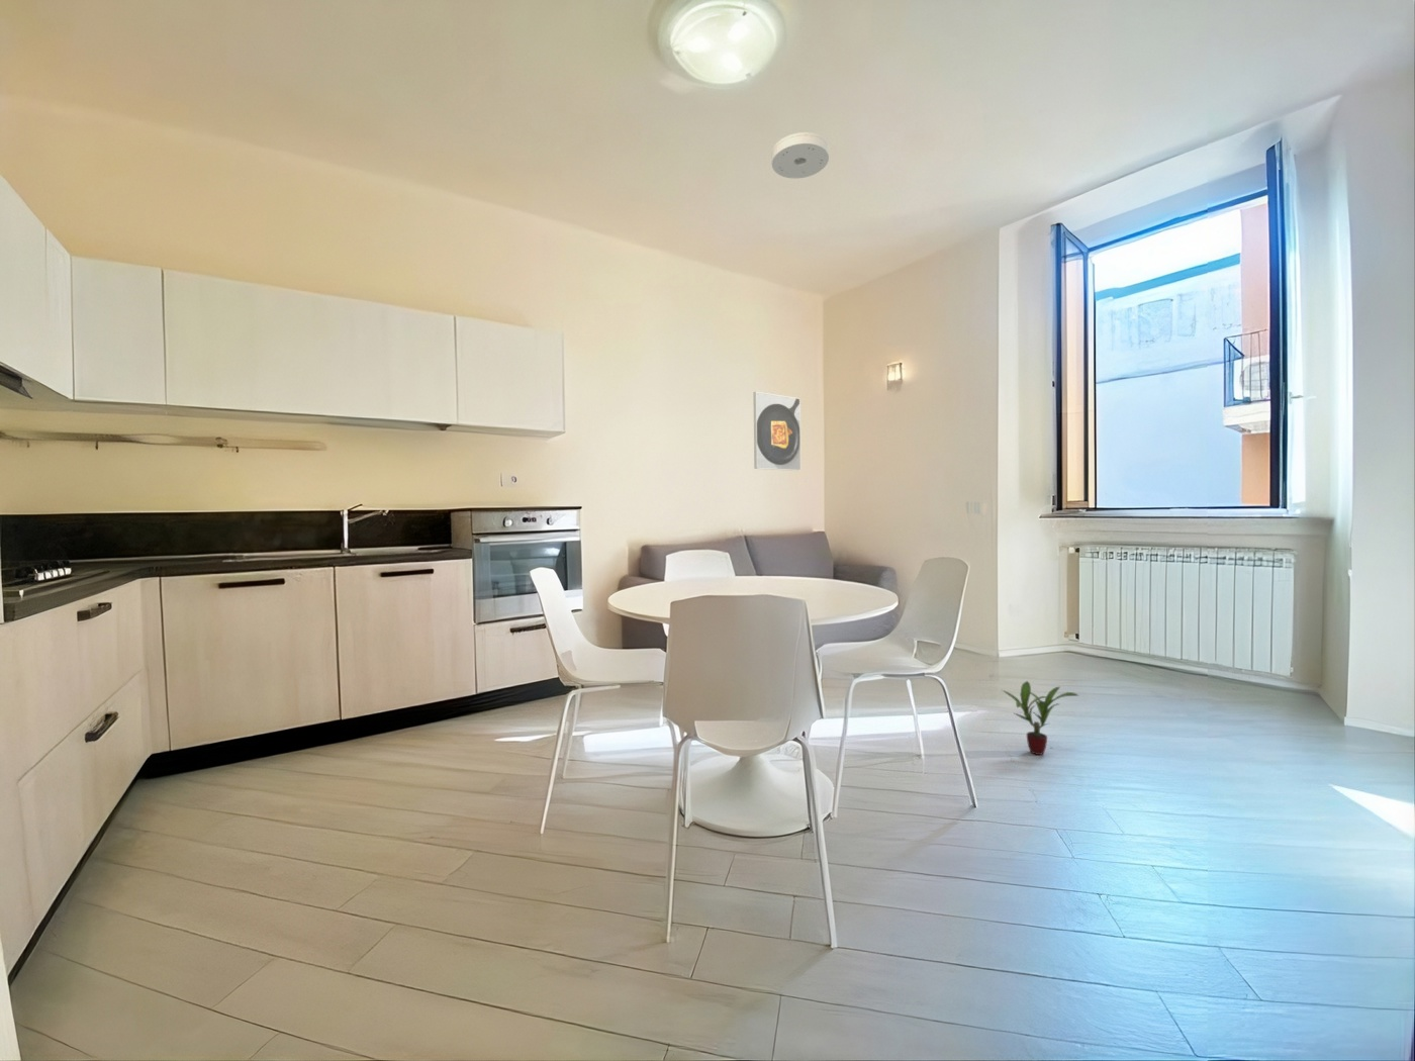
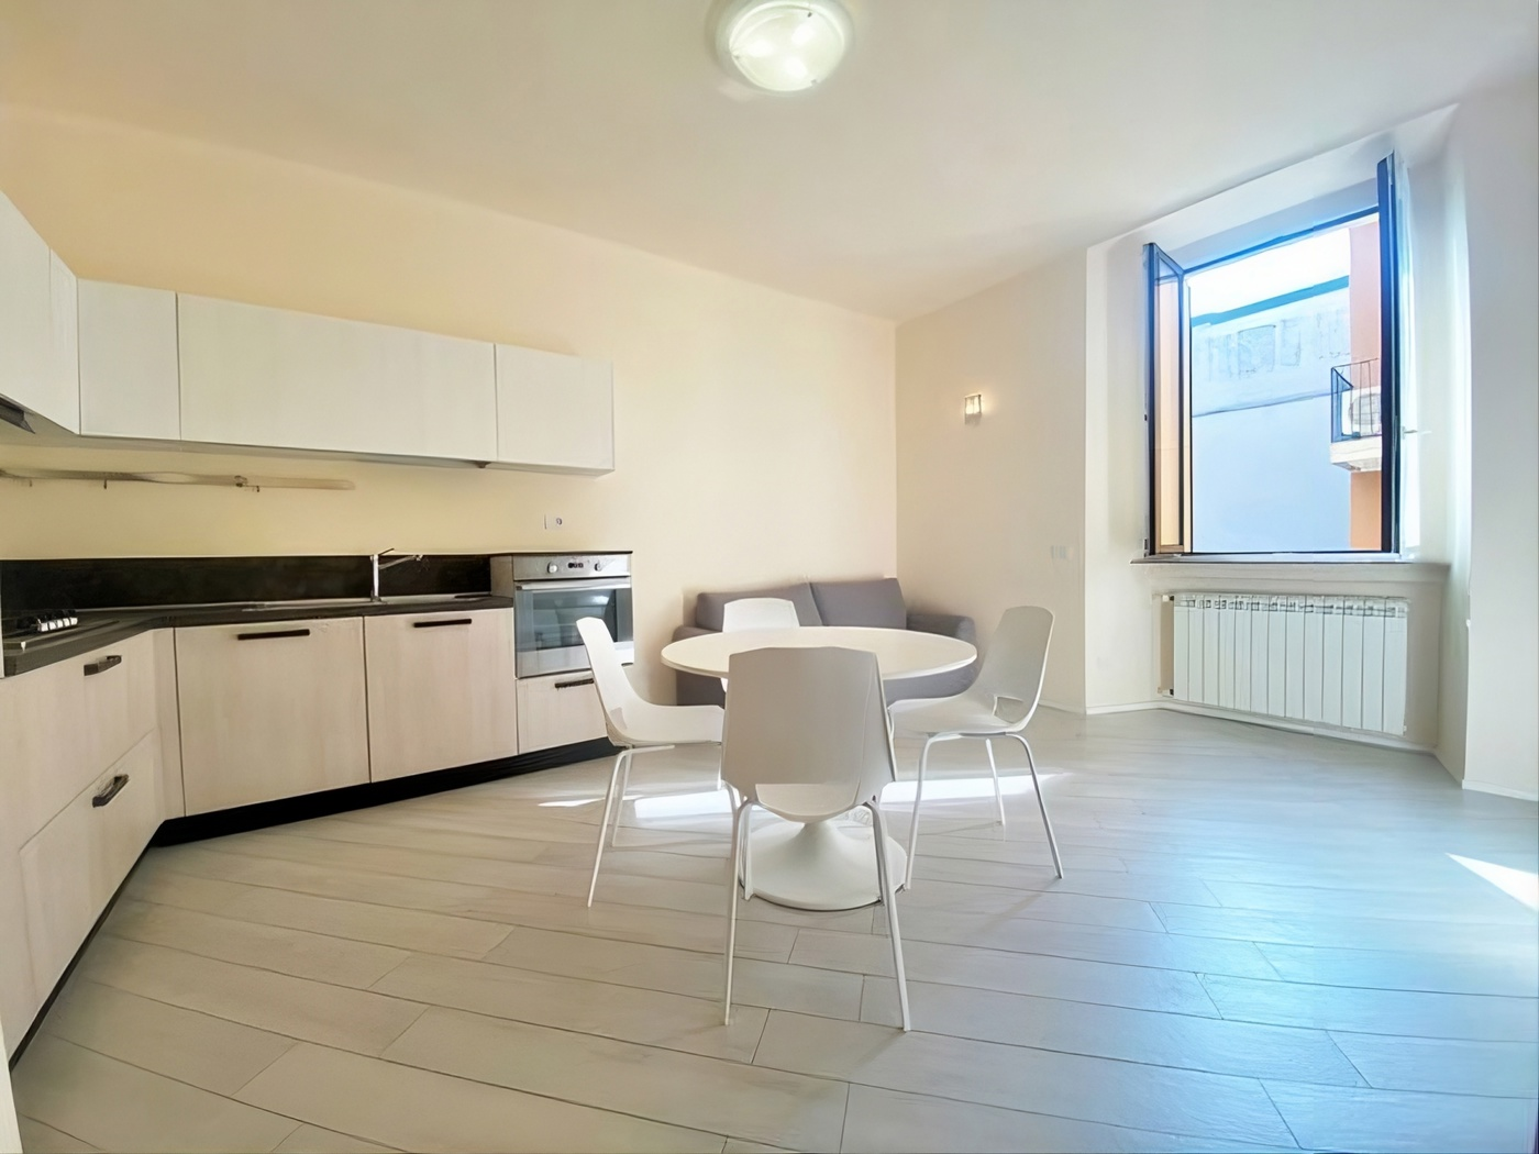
- potted plant (1042, 721)
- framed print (778, 432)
- smoke detector (800, 156)
